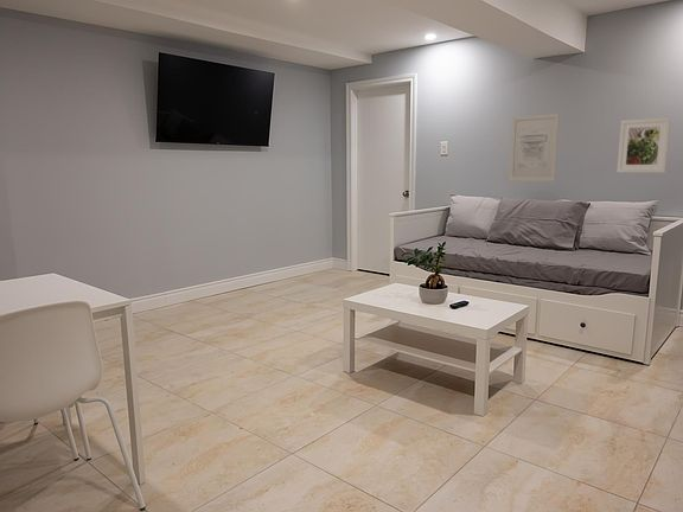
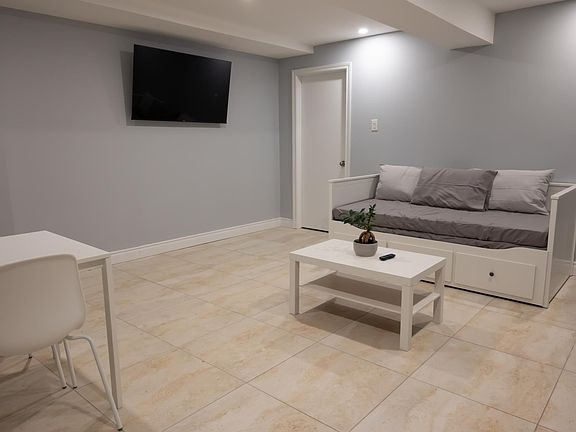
- wall art (532, 148)
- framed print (643, 146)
